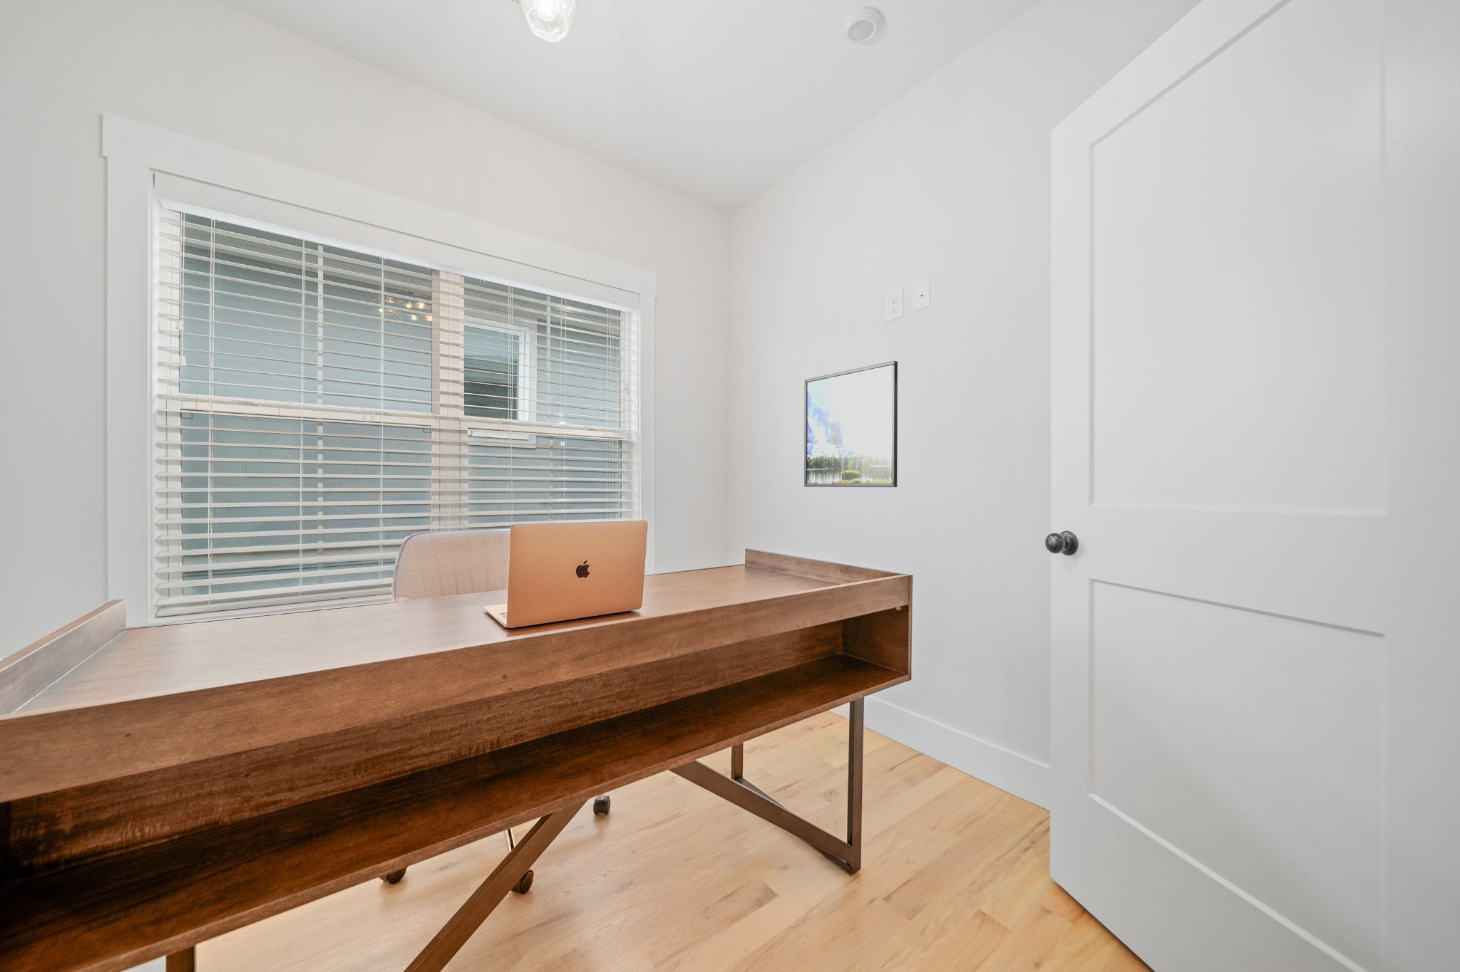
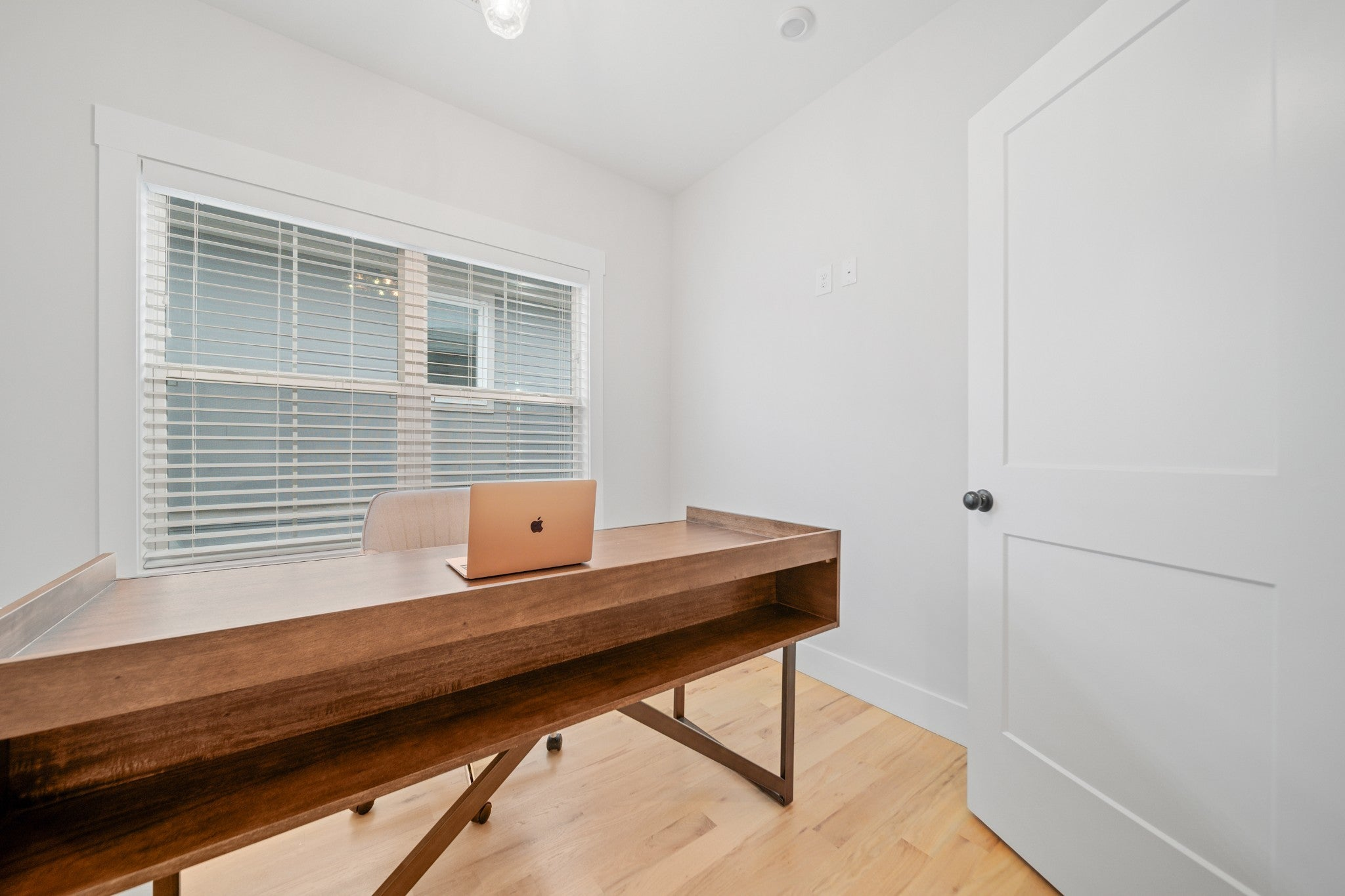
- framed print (847, 429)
